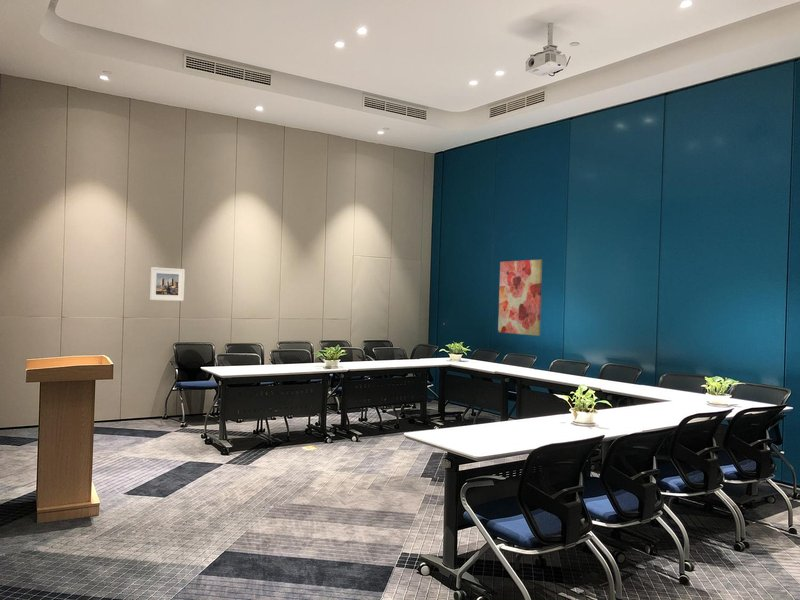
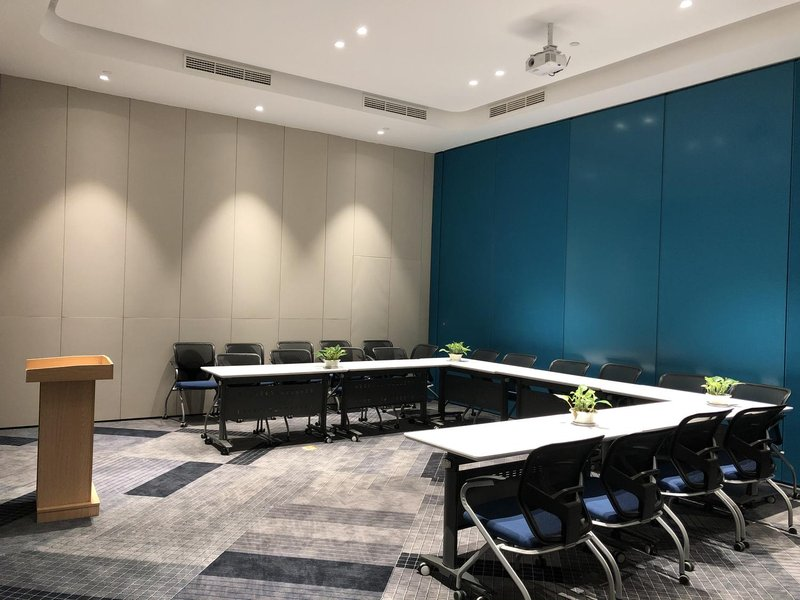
- wall art (519, 297)
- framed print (167, 284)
